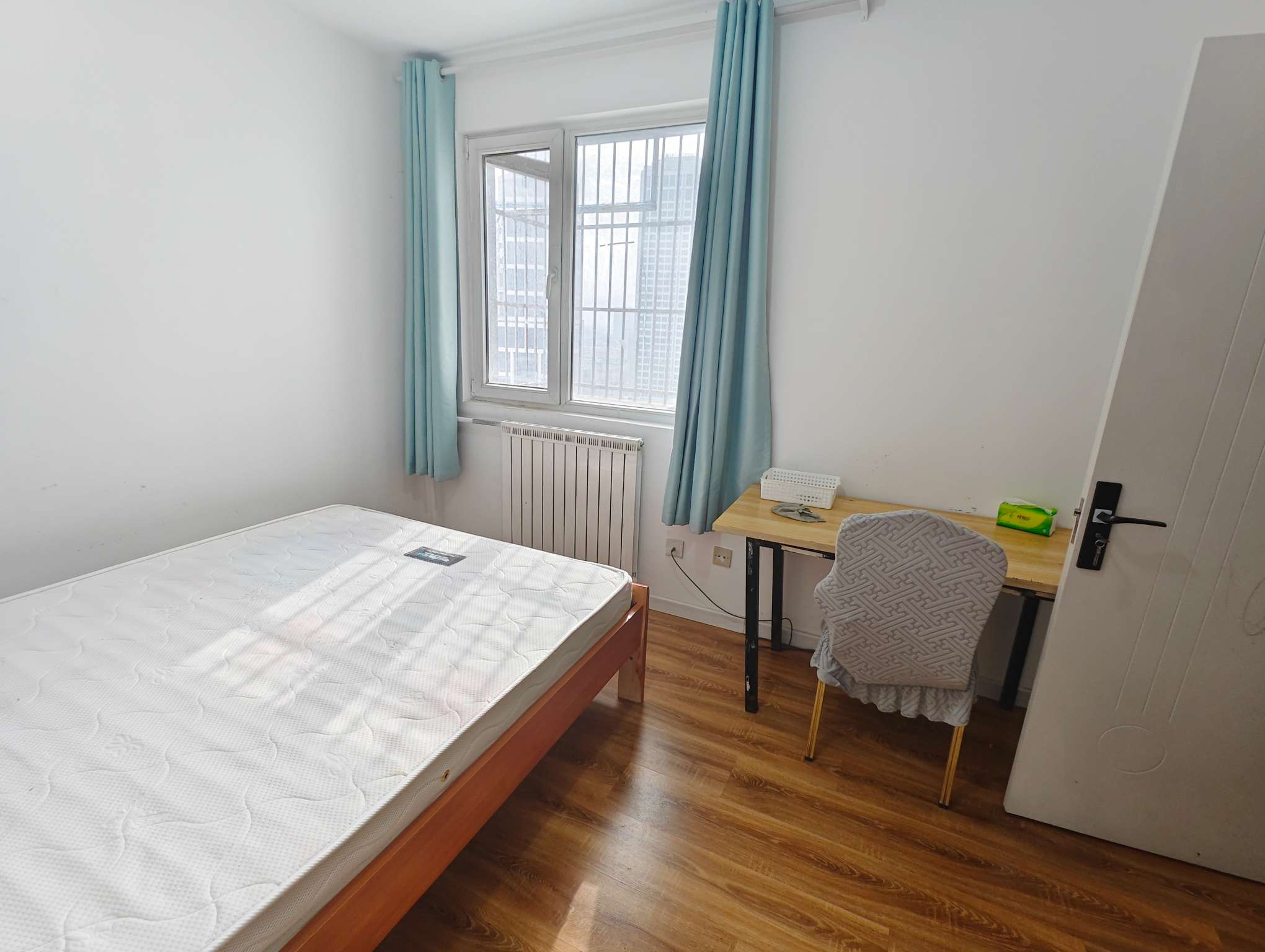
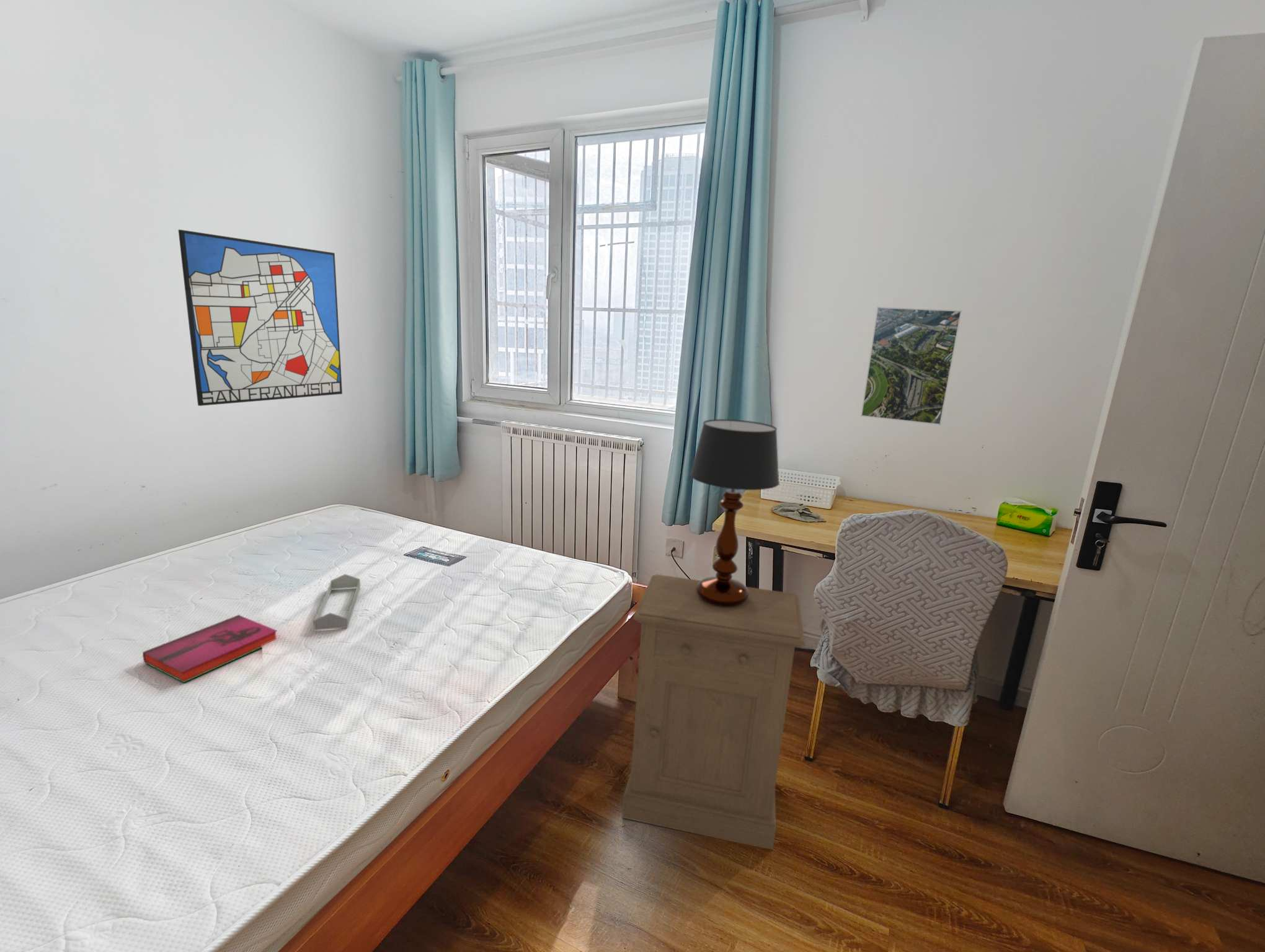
+ wall art (272, 323)
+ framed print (909, 366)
+ cabinet (710, 705)
+ hardback book (213, 645)
+ table lamp (730, 513)
+ tray (329, 596)
